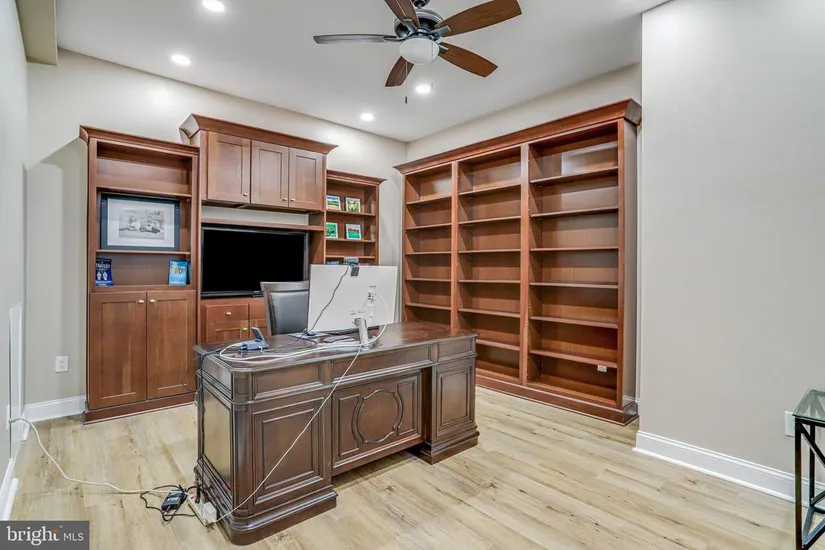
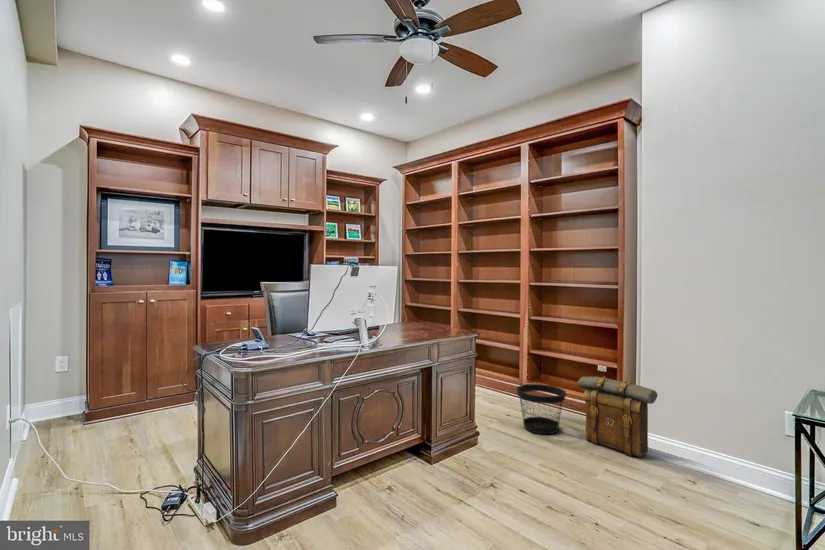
+ backpack (614, 412)
+ wastebasket (540, 409)
